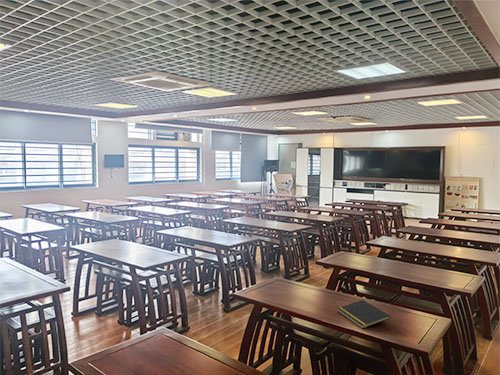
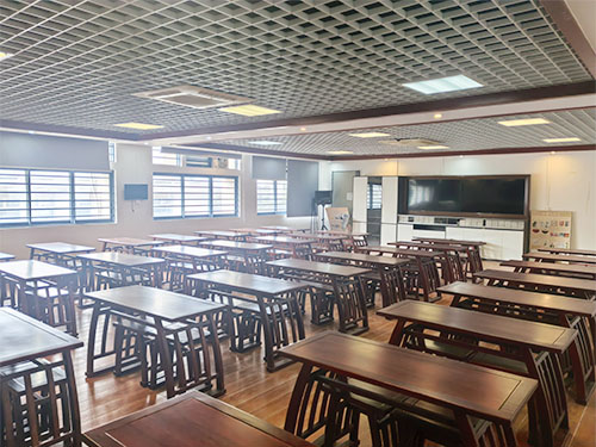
- notepad (362, 313)
